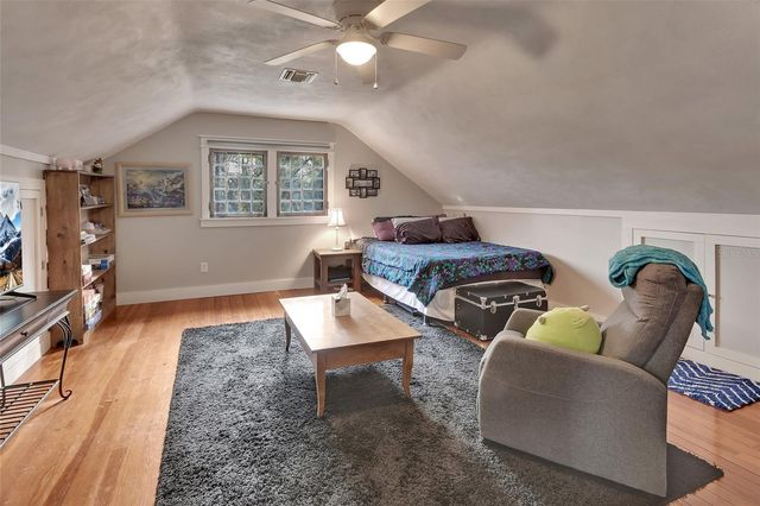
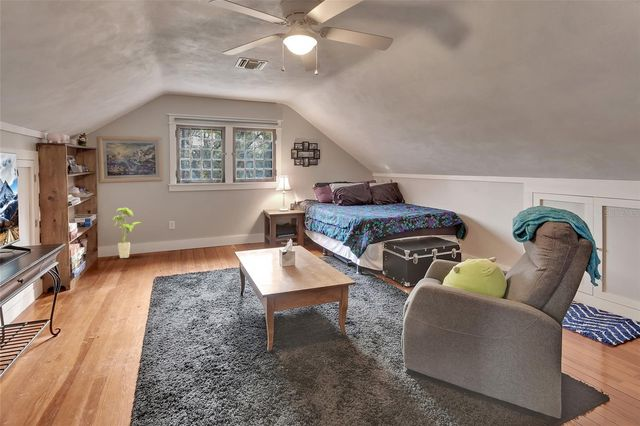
+ house plant (127, 232)
